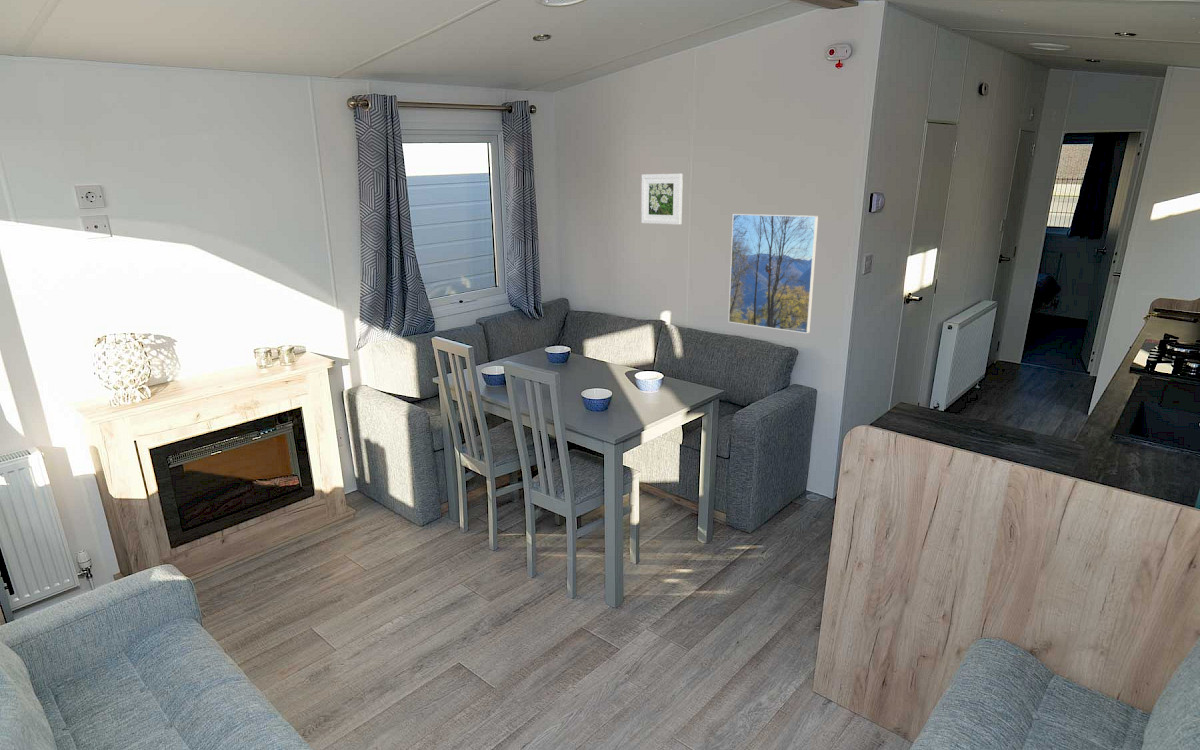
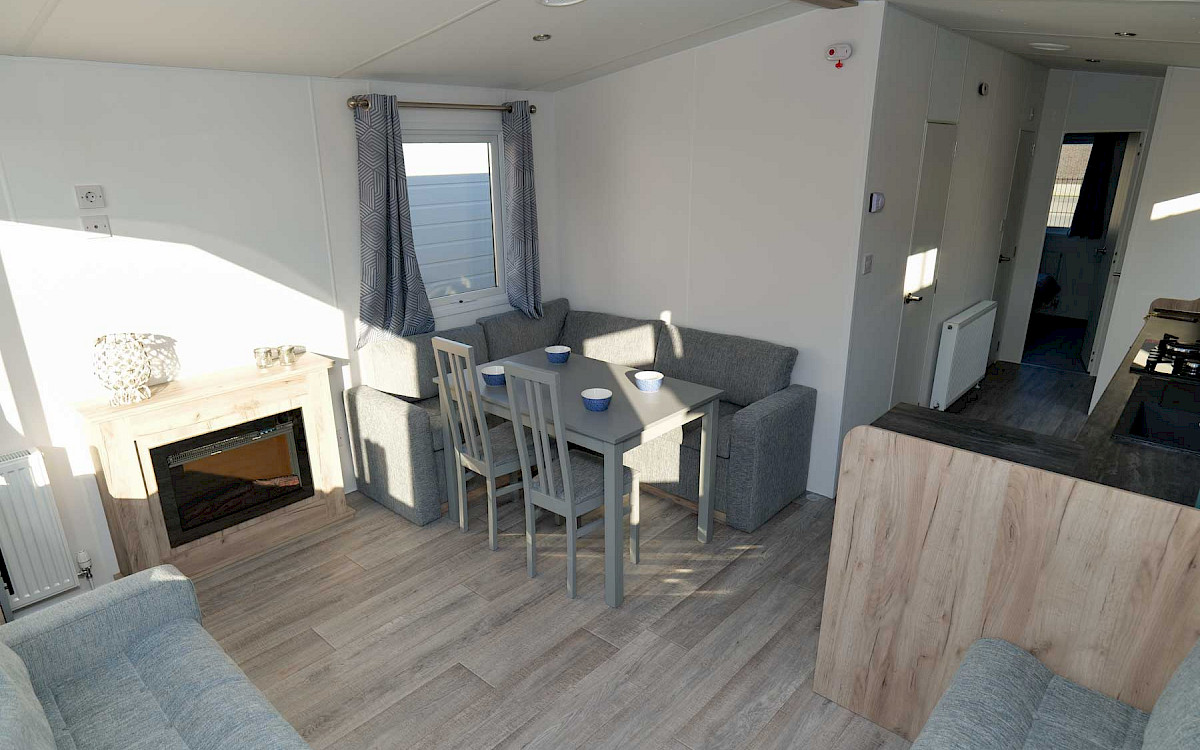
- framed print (661, 199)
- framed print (770, 272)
